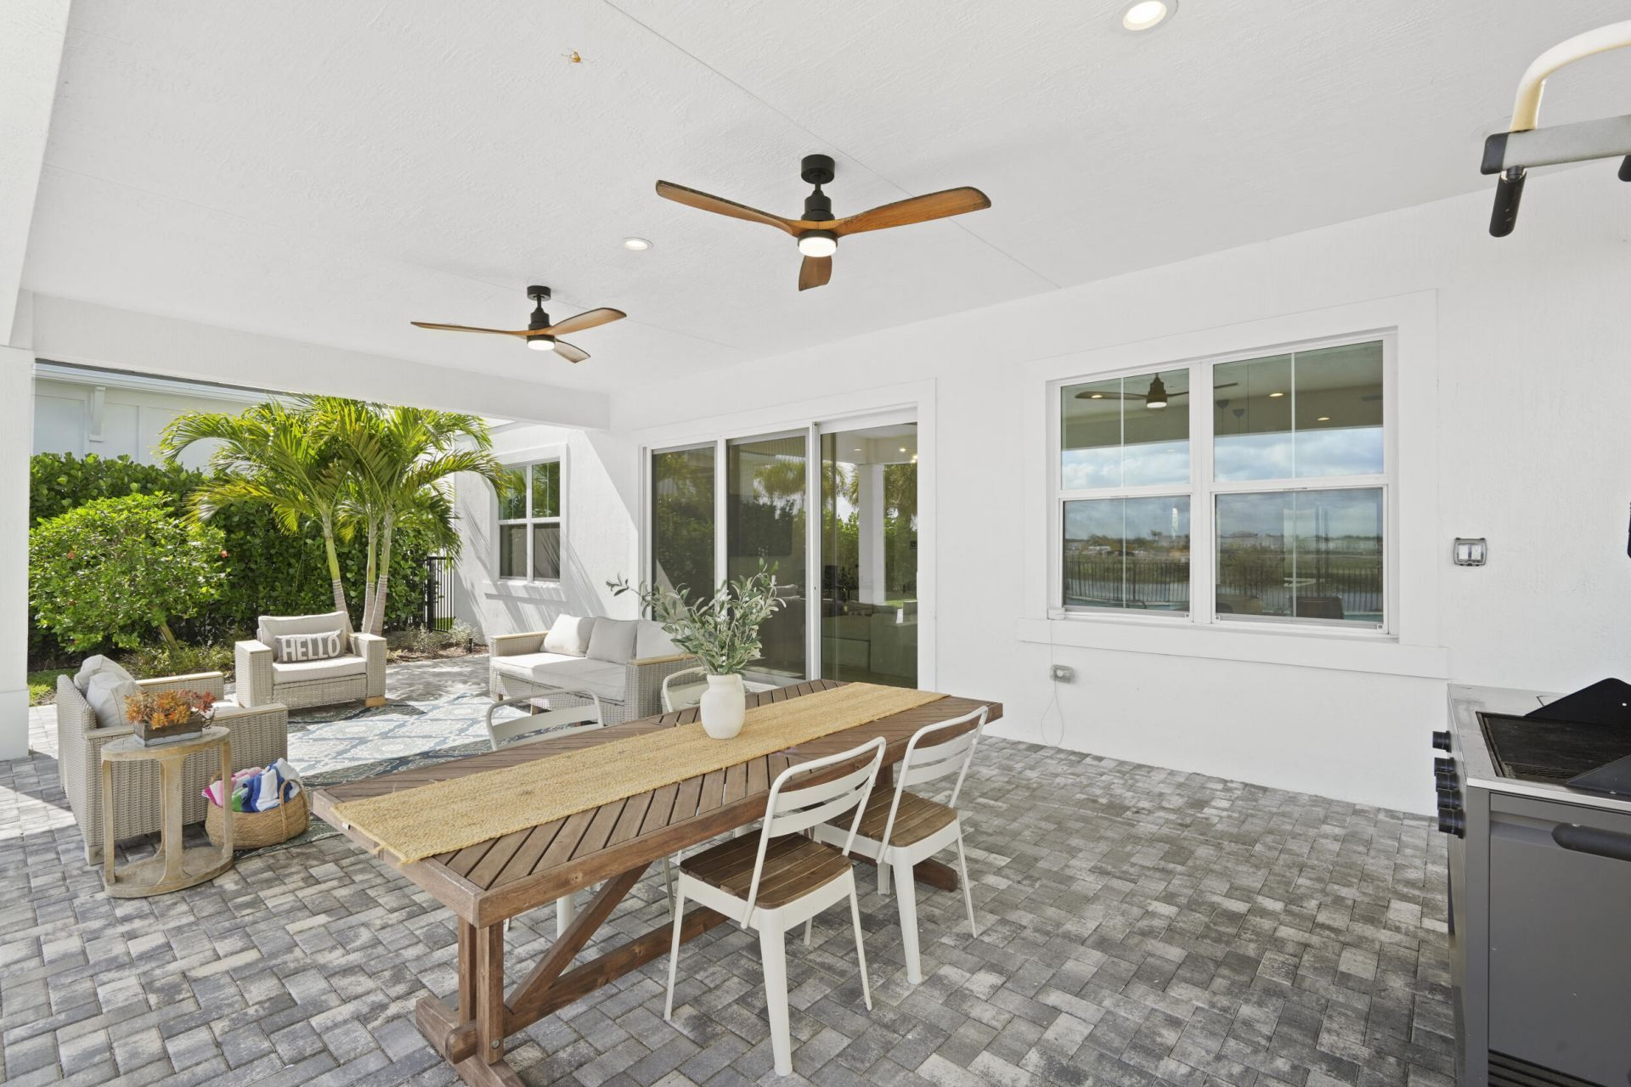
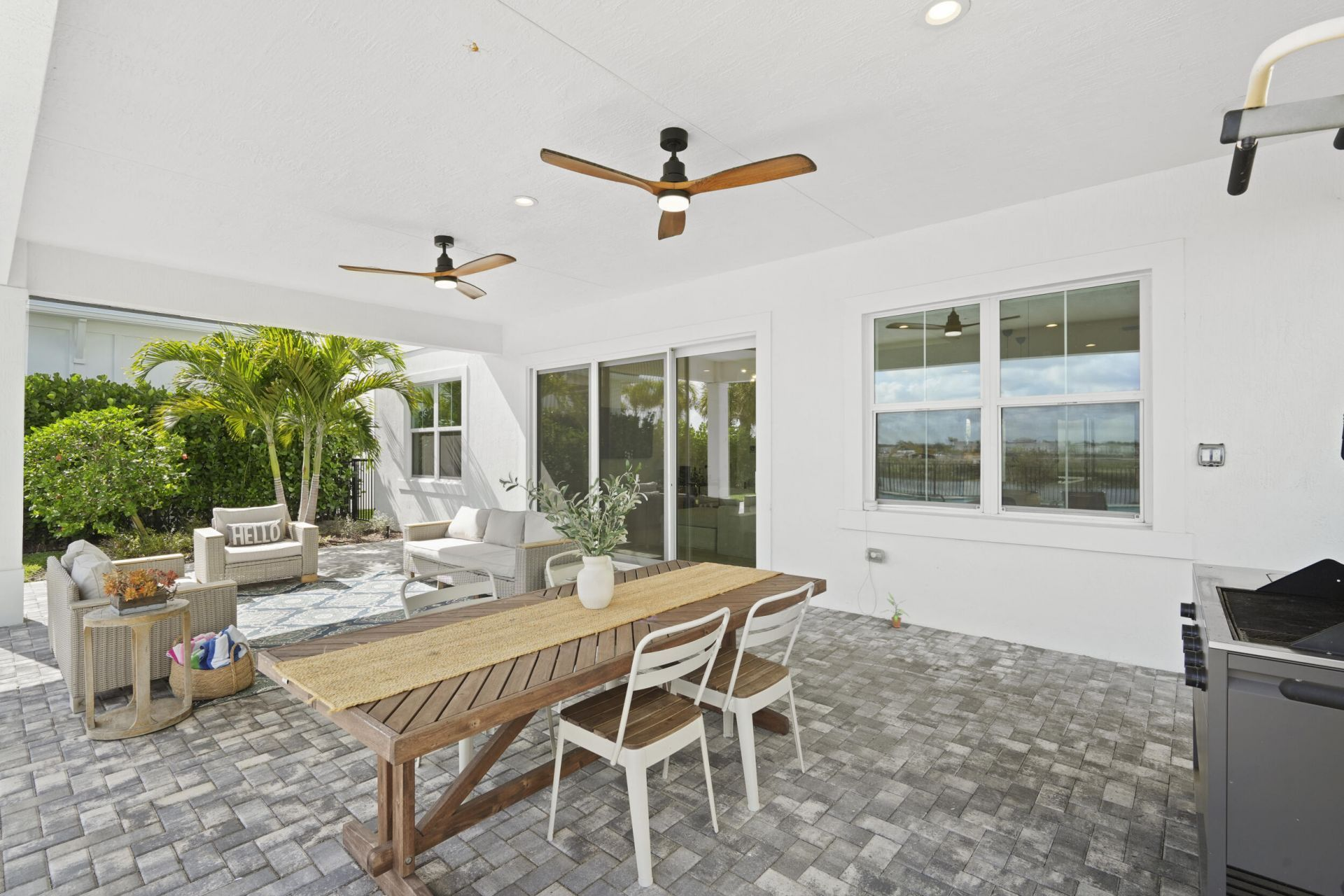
+ potted plant (895, 608)
